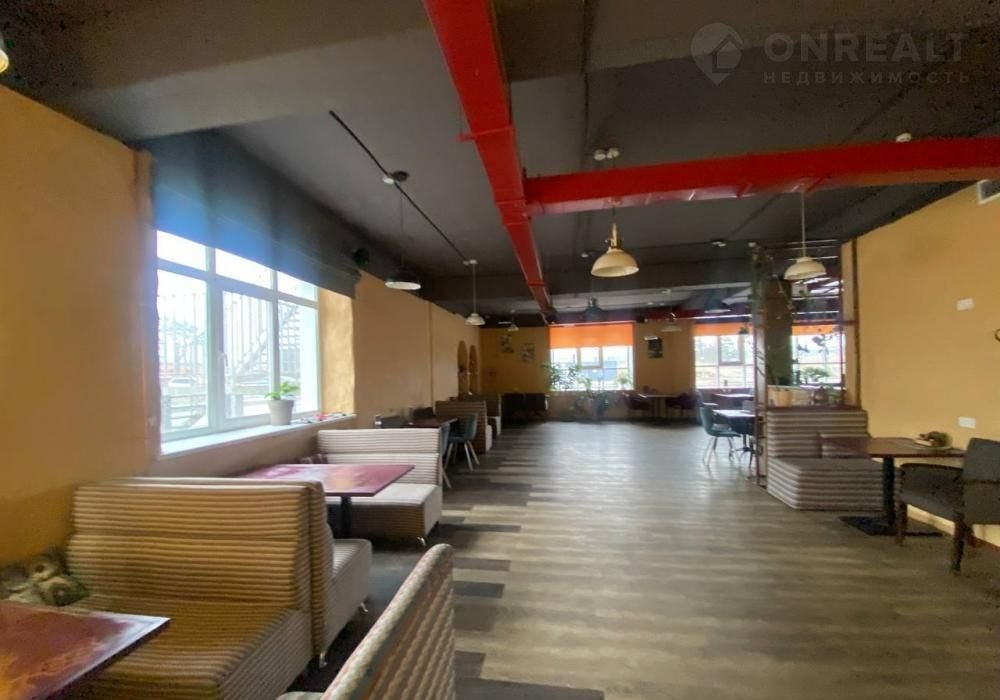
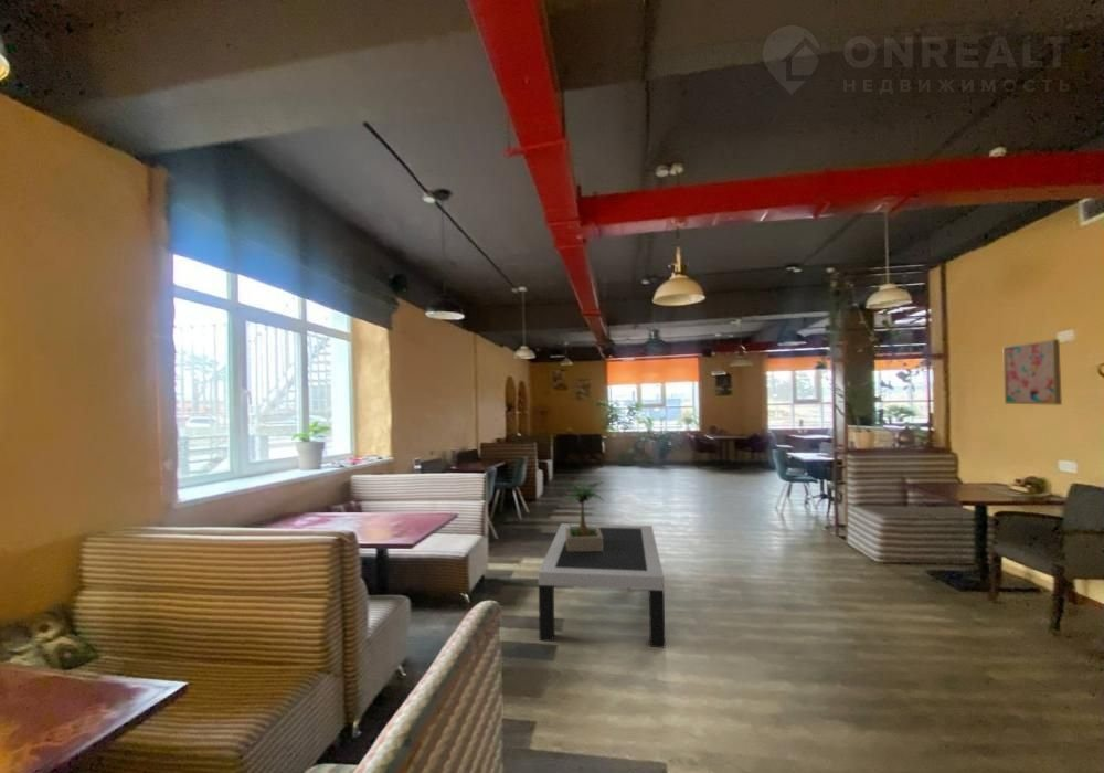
+ potted plant (582, 512)
+ wall art (1030, 373)
+ coffee table (604, 574)
